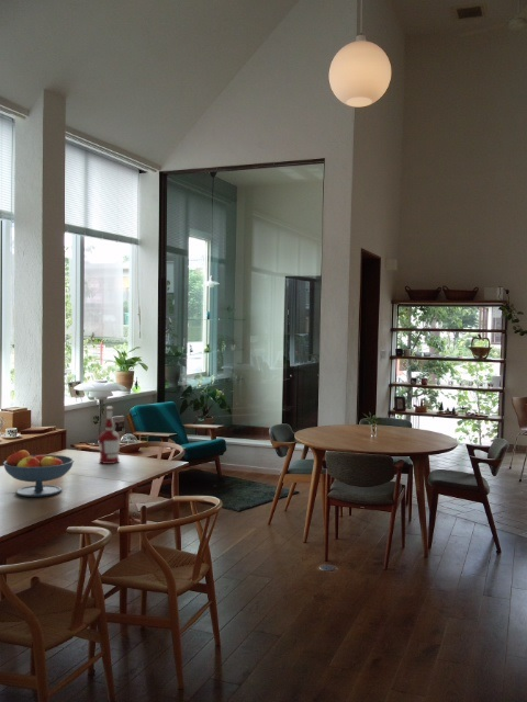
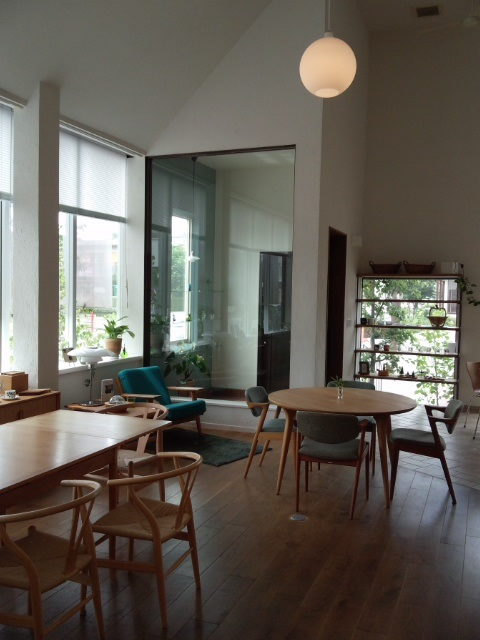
- fruit bowl (38, 471)
- alcohol (109, 434)
